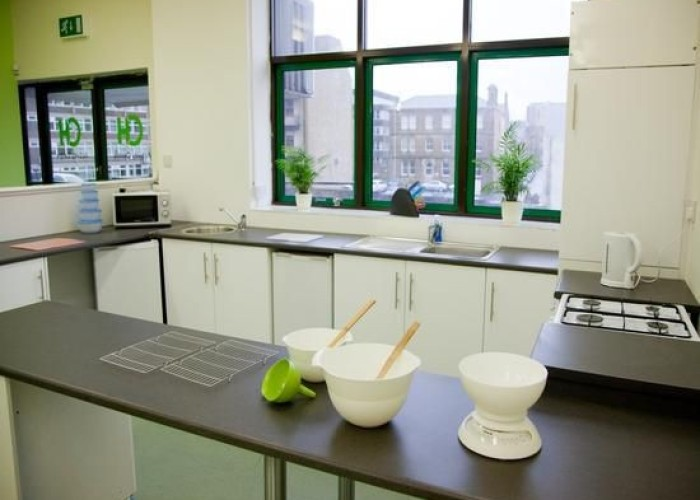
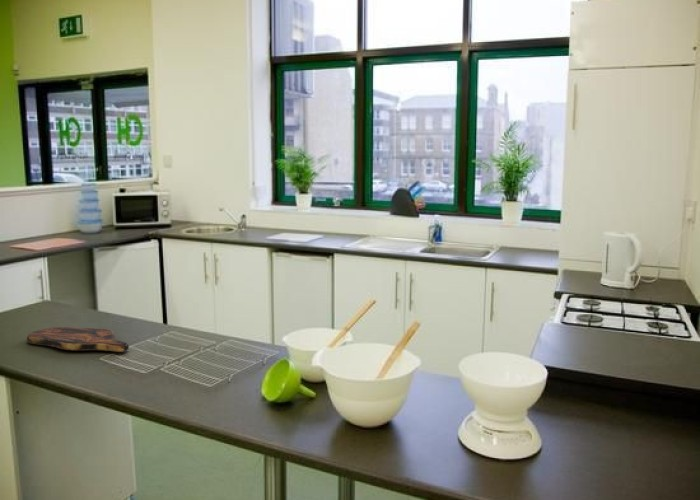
+ cutting board (83, 338)
